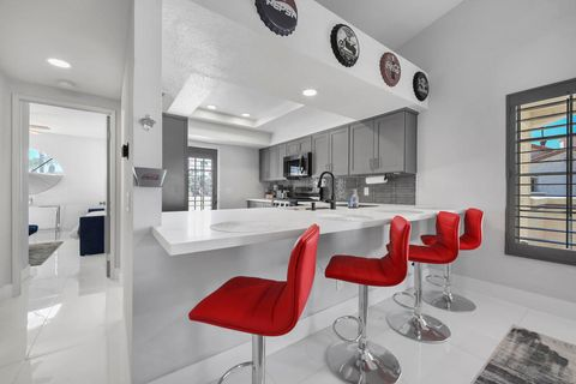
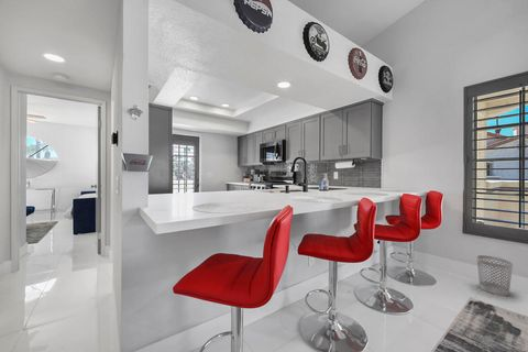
+ wastebasket (494, 275)
